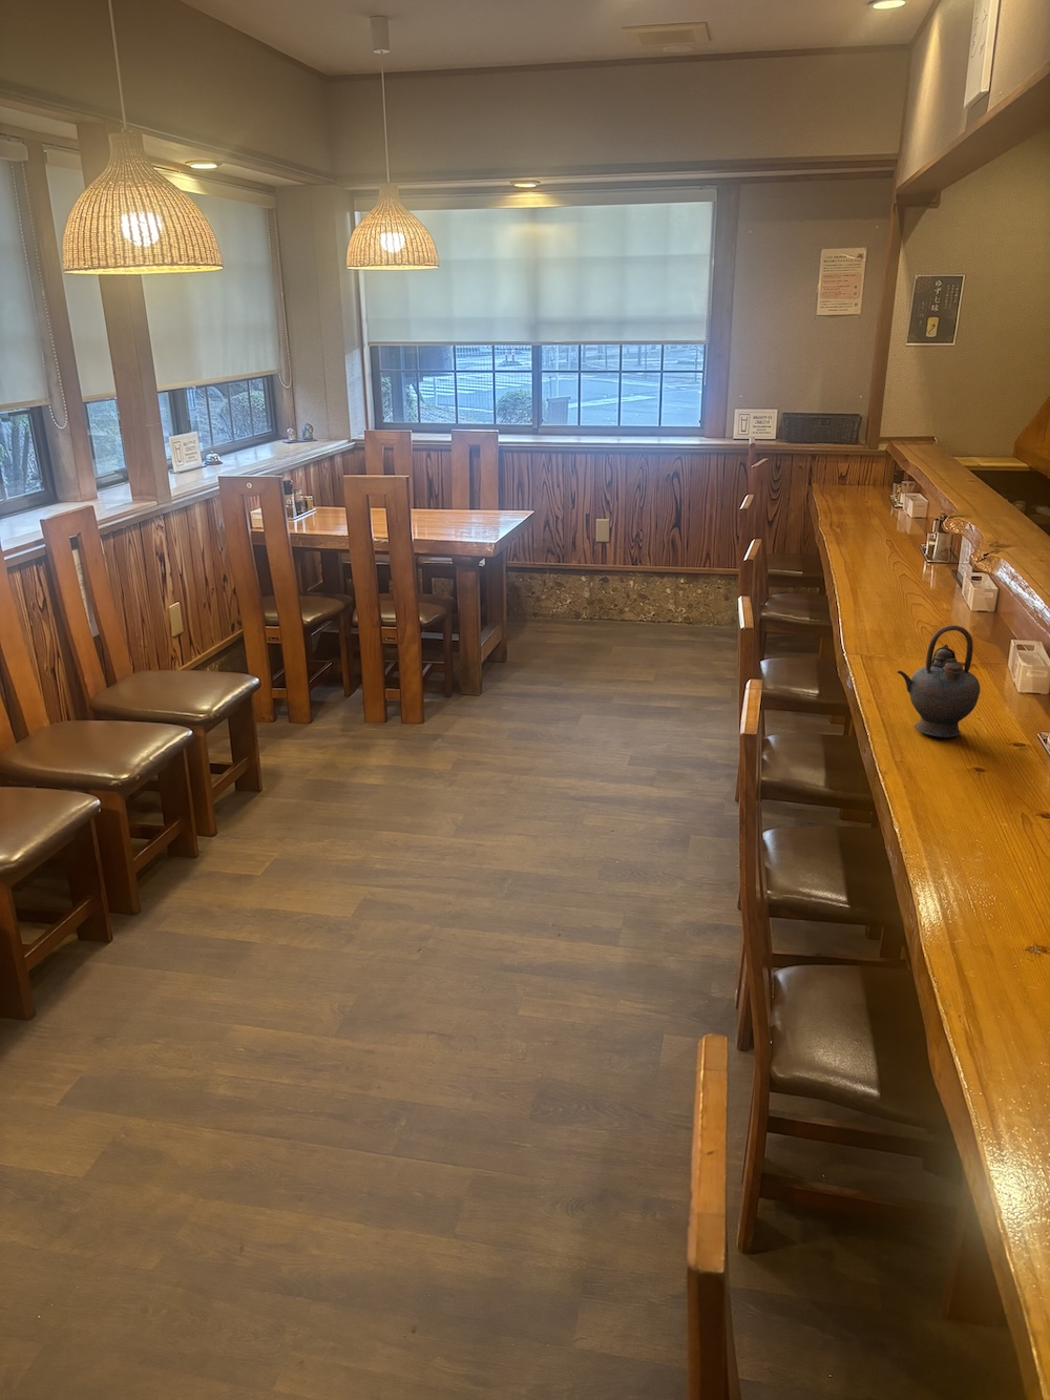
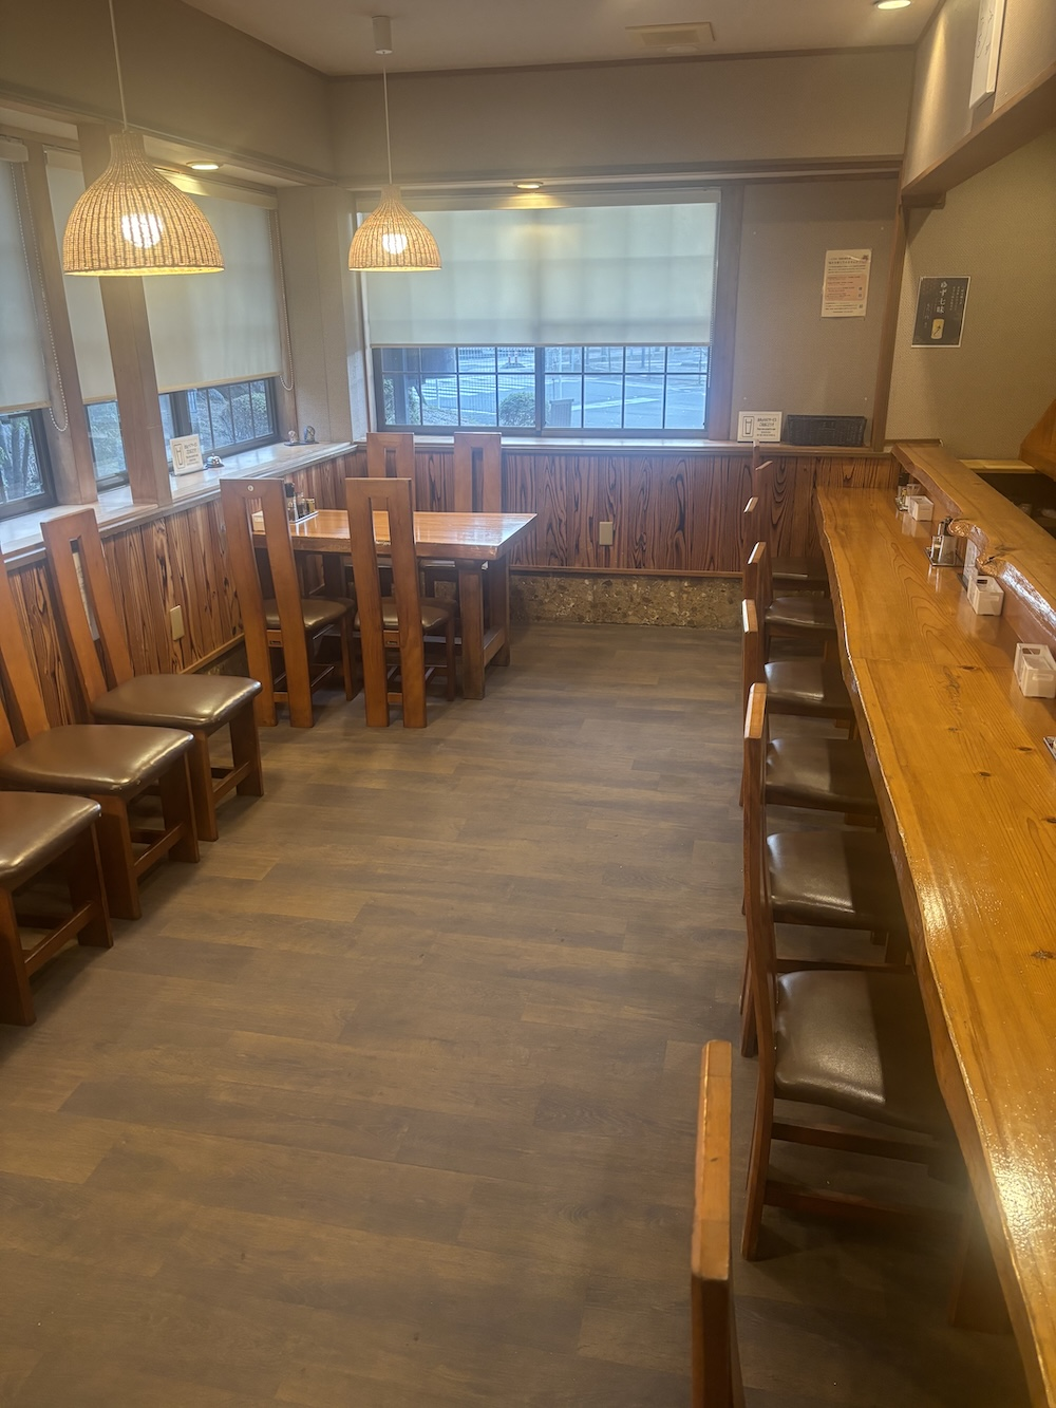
- teapot (938, 678)
